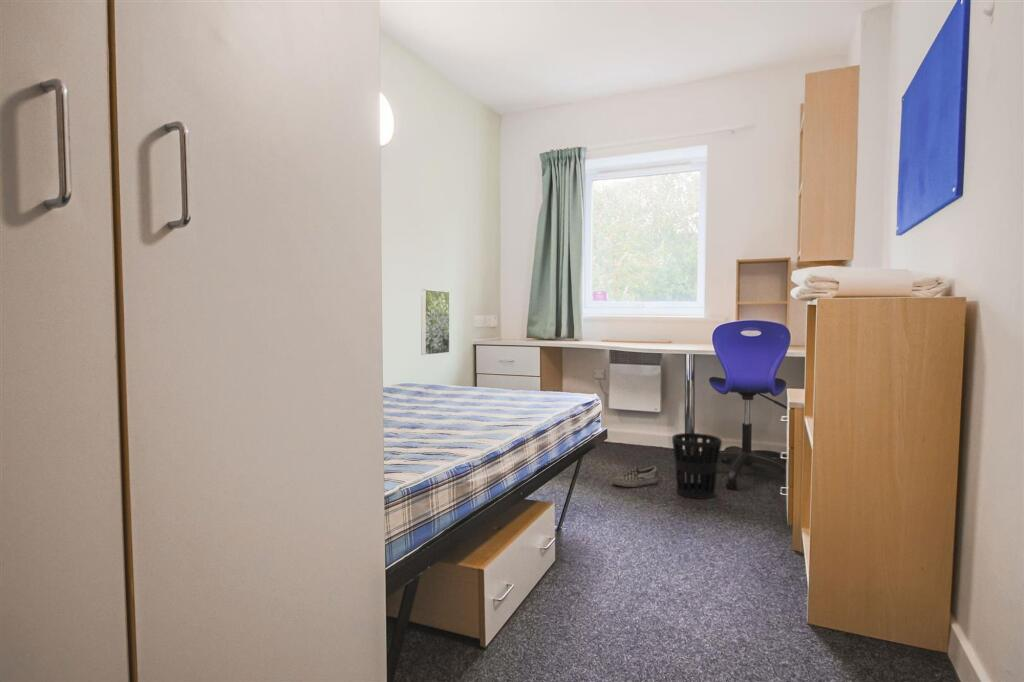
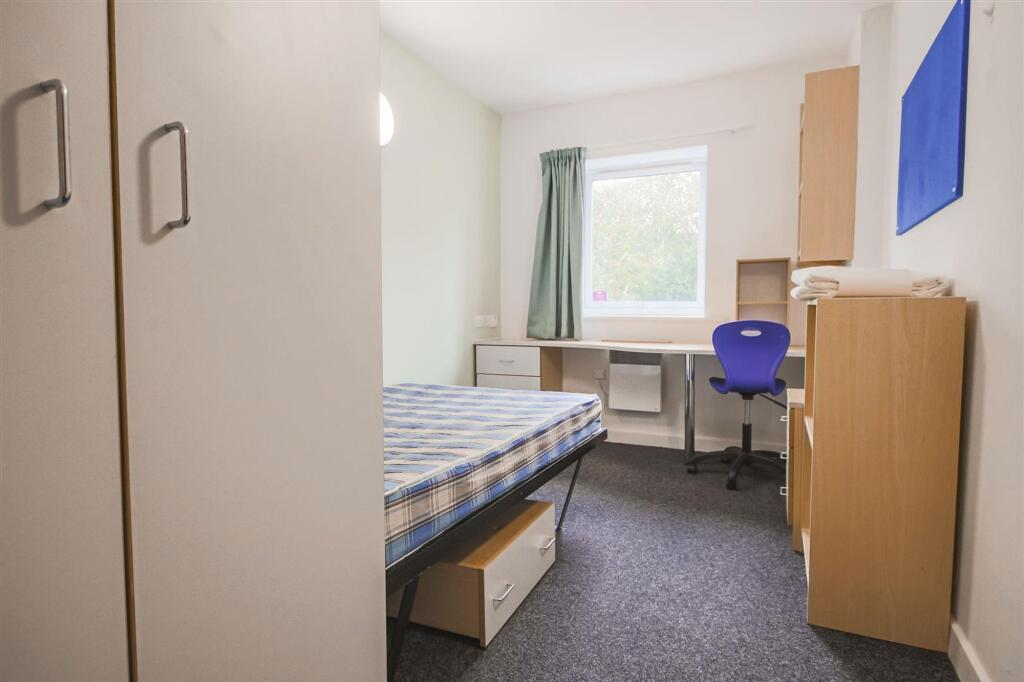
- wastebasket (696, 465)
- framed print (435, 322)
- shoe (636, 475)
